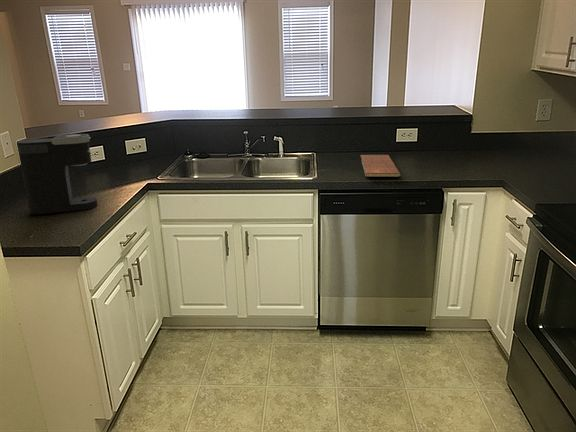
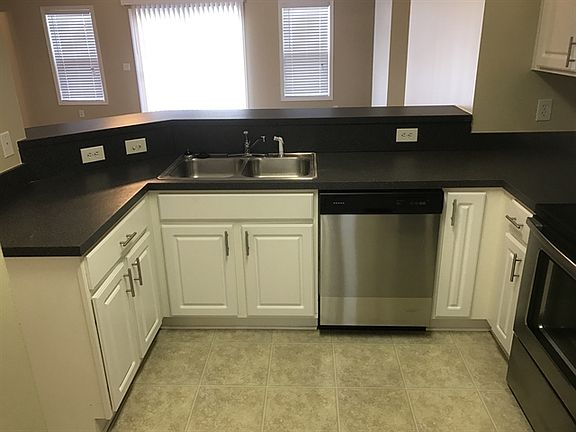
- chopping board (378, 164)
- coffee maker (59, 173)
